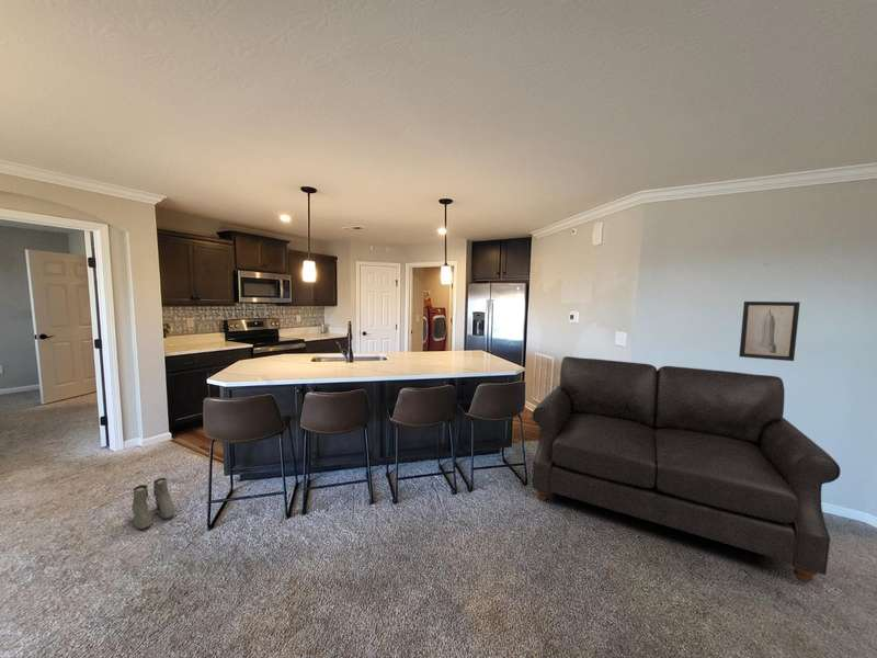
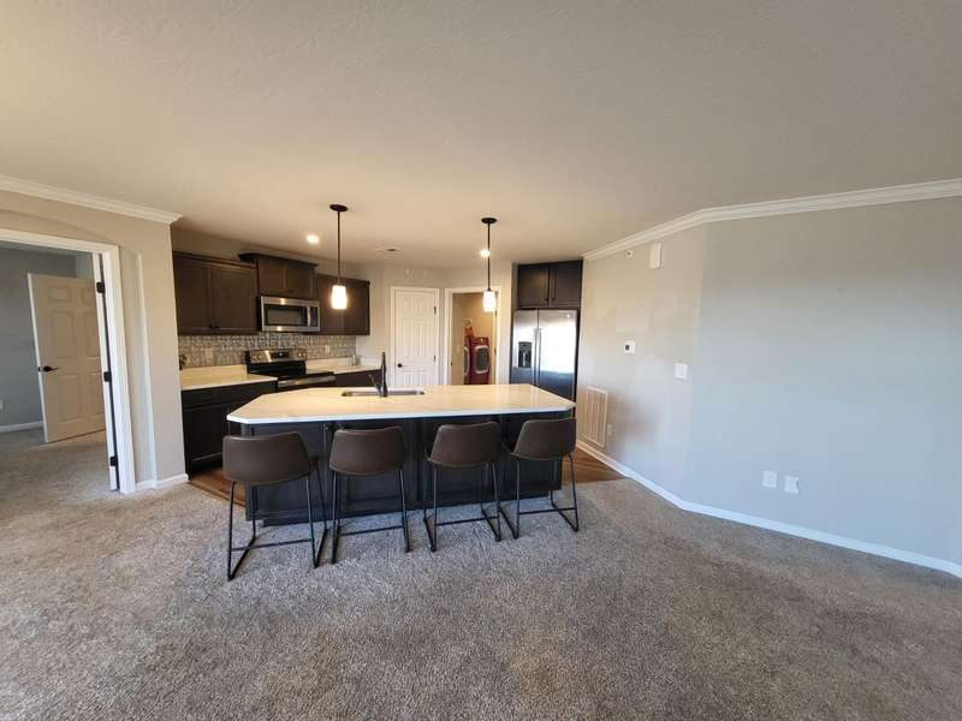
- boots (156, 501)
- wall art (767, 330)
- sofa (654, 436)
